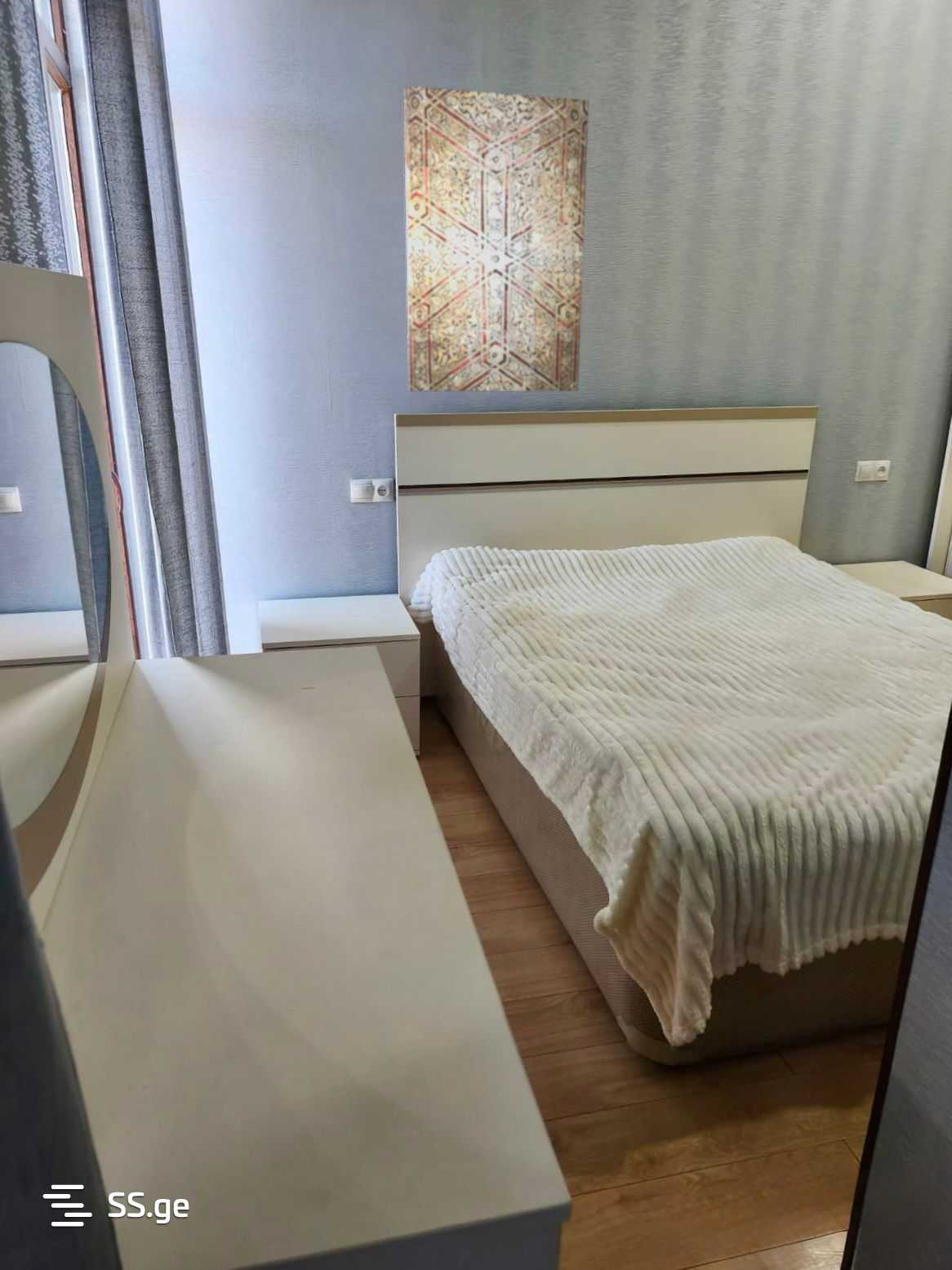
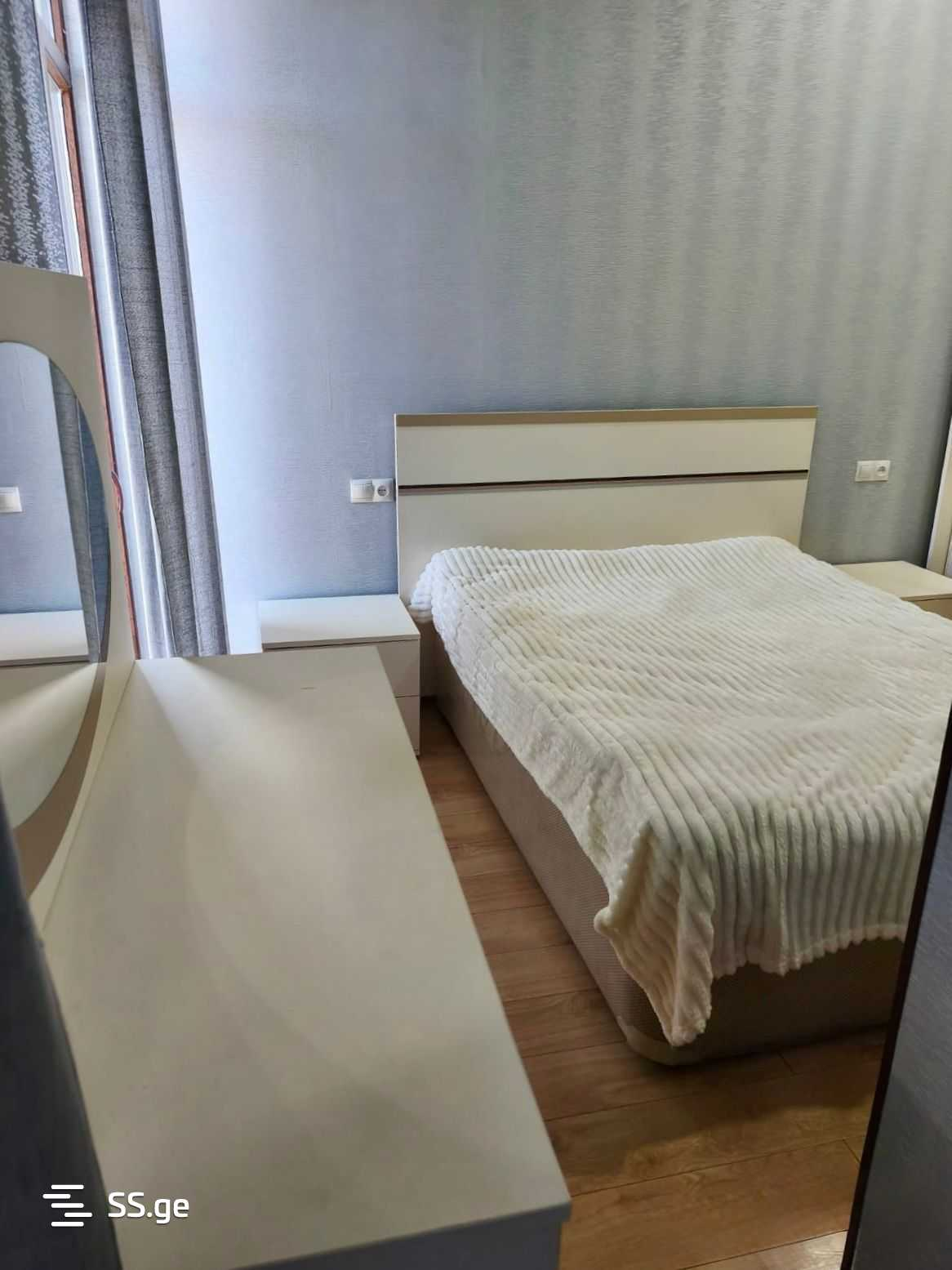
- wall art (496, 249)
